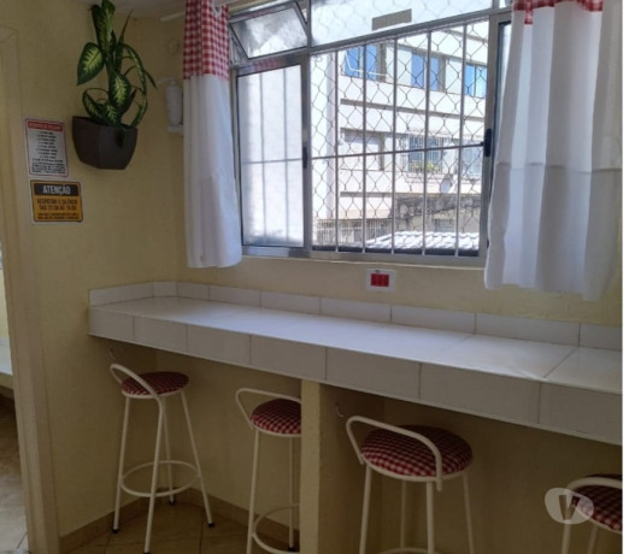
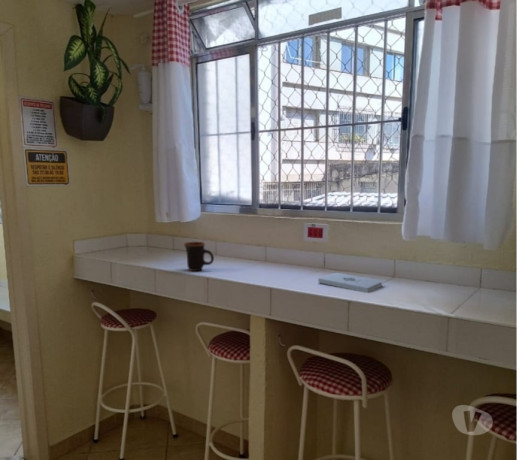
+ notepad (350, 281)
+ mug (199, 256)
